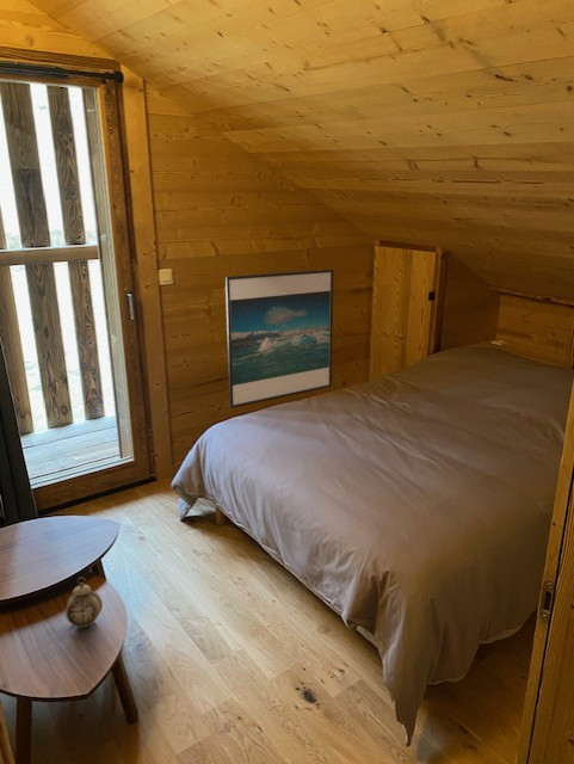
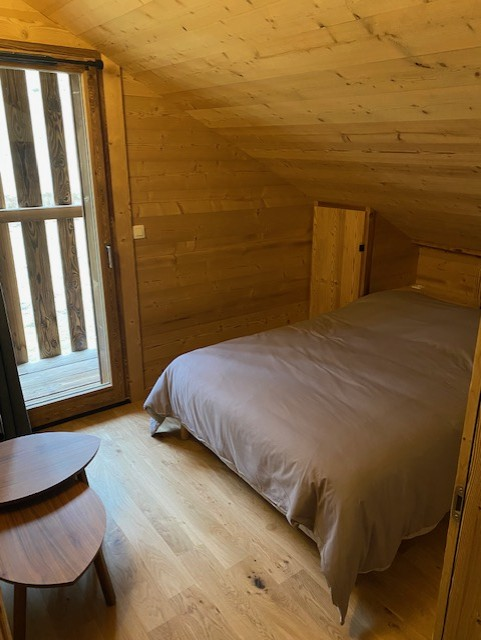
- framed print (283, 337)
- alarm clock (82, 602)
